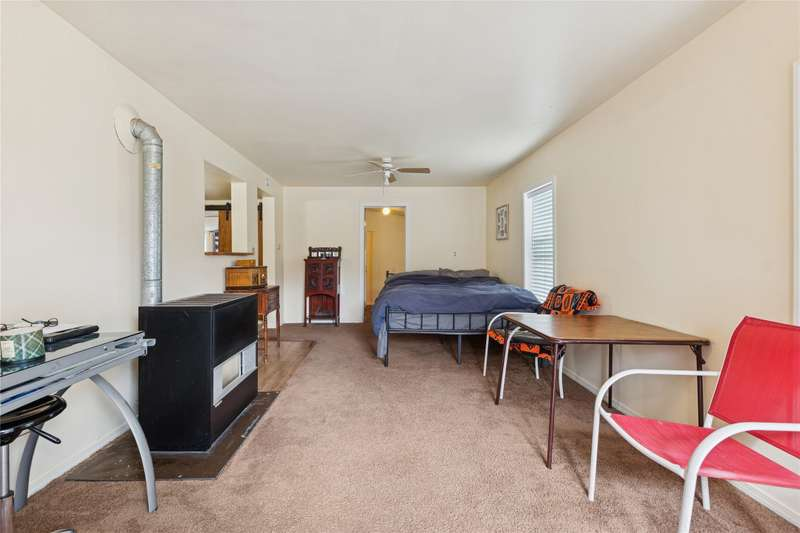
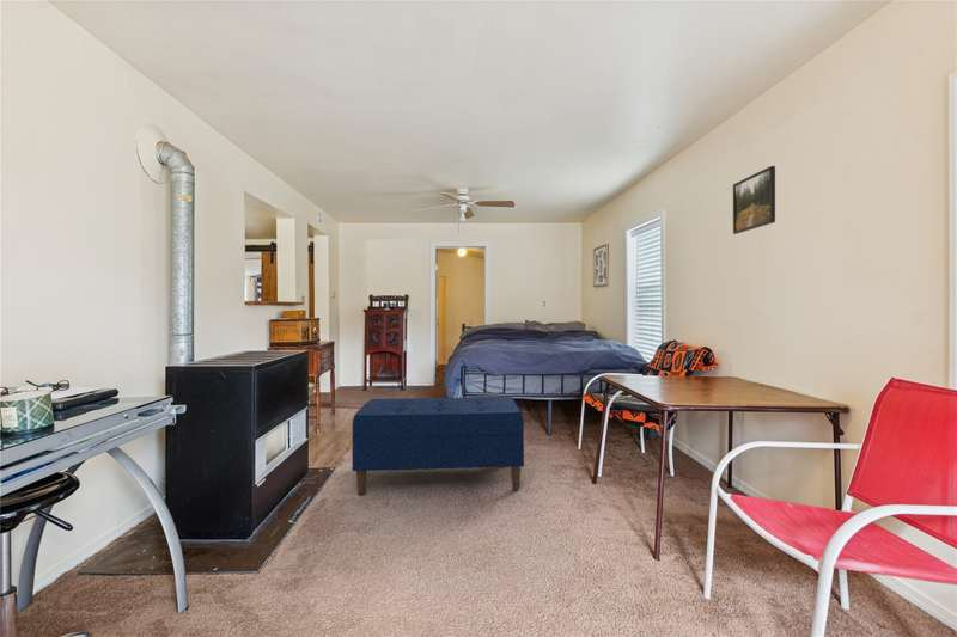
+ bench (440, 441)
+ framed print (752, 202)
